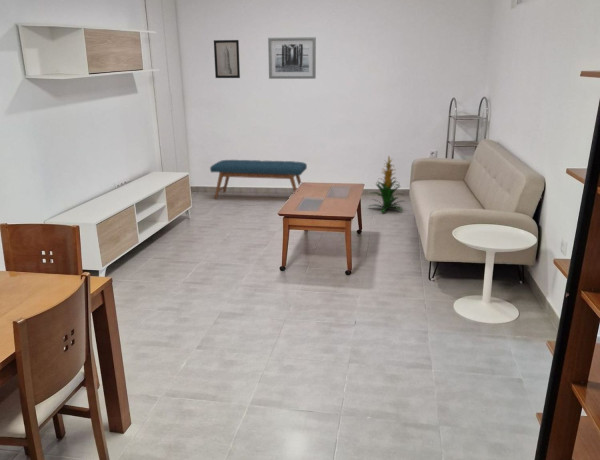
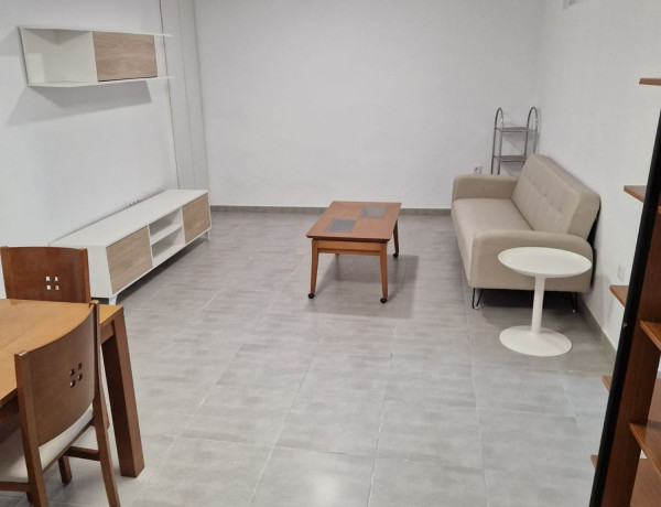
- indoor plant (387, 182)
- wall art (226, 59)
- bench (259, 177)
- wall art (292, 58)
